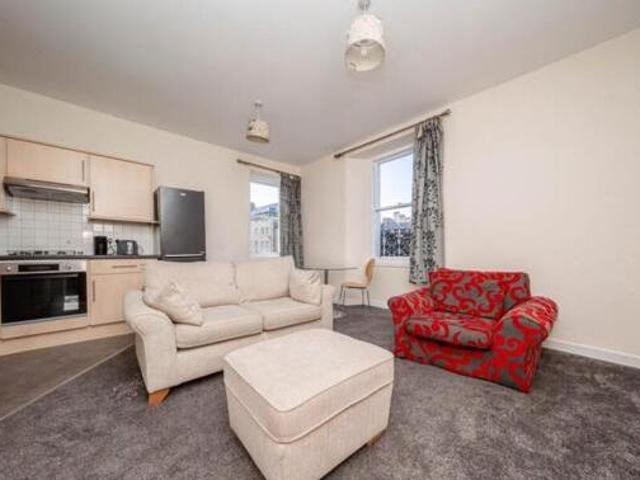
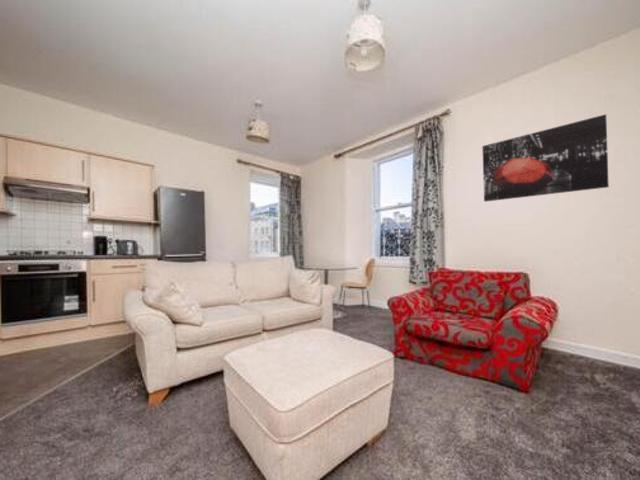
+ wall art (537, 163)
